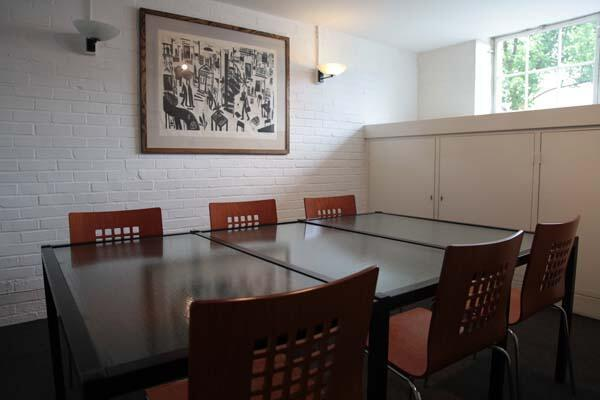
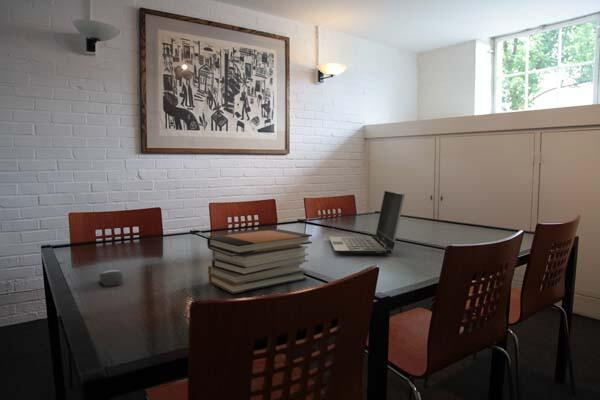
+ computer mouse (111, 276)
+ book stack (260, 258)
+ laptop computer (378, 220)
